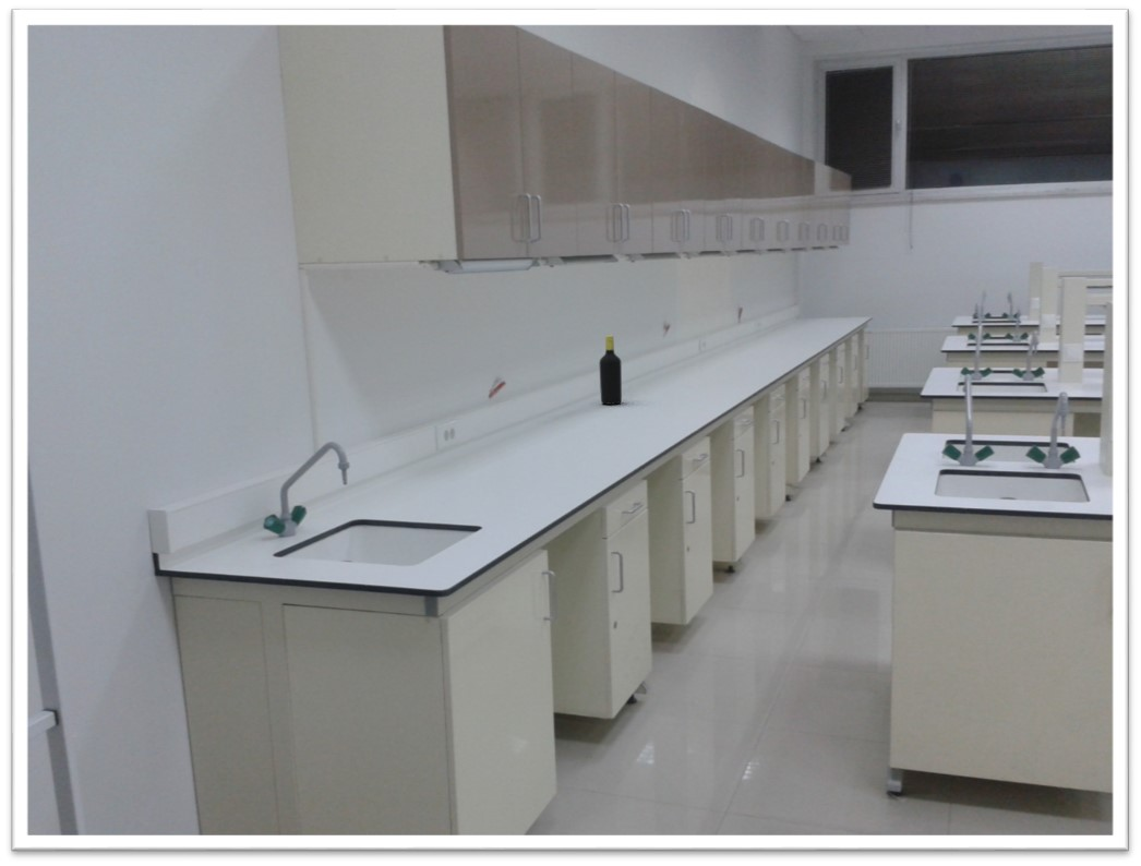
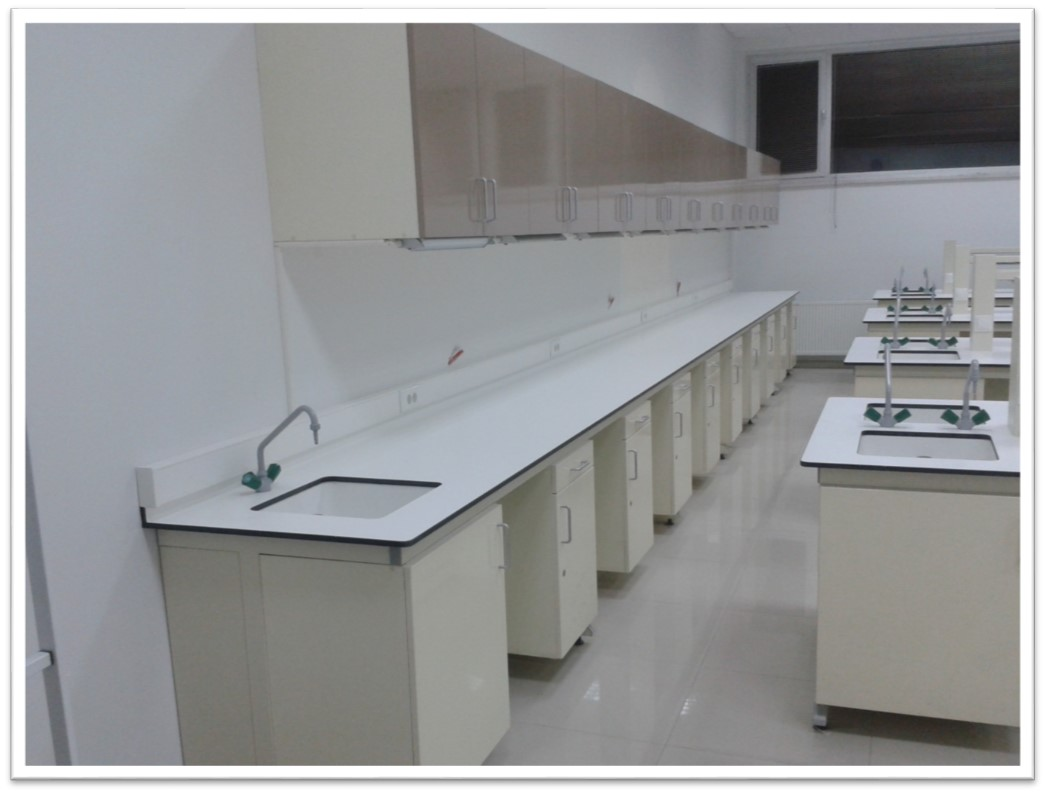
- bottle (610, 370)
